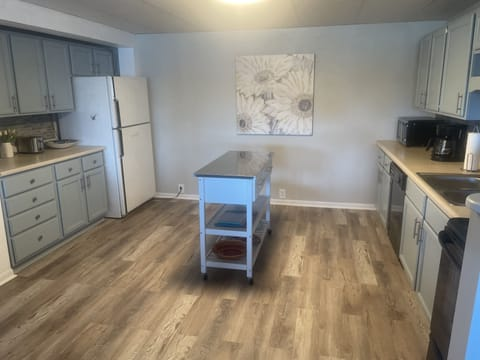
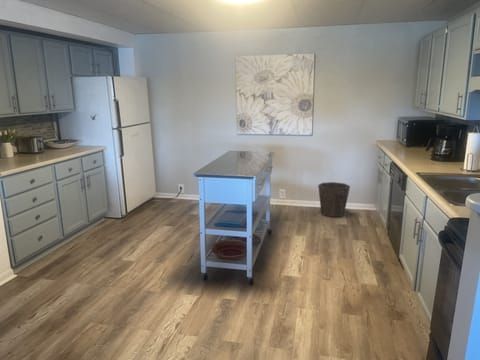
+ waste bin (333, 199)
